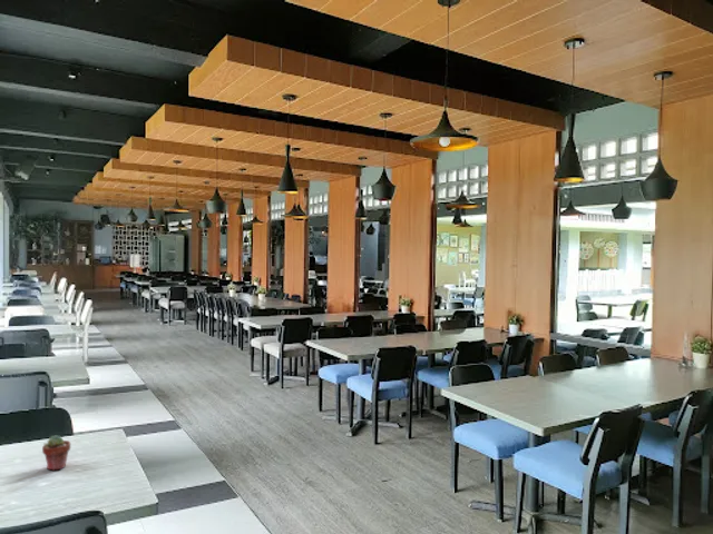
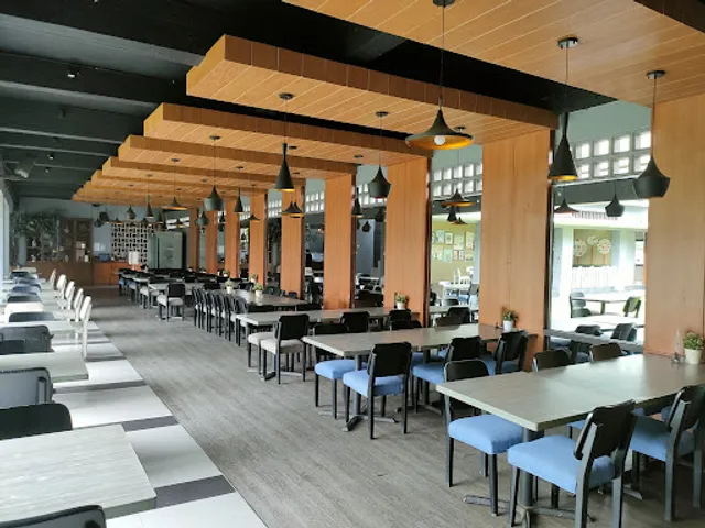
- potted succulent (56, 451)
